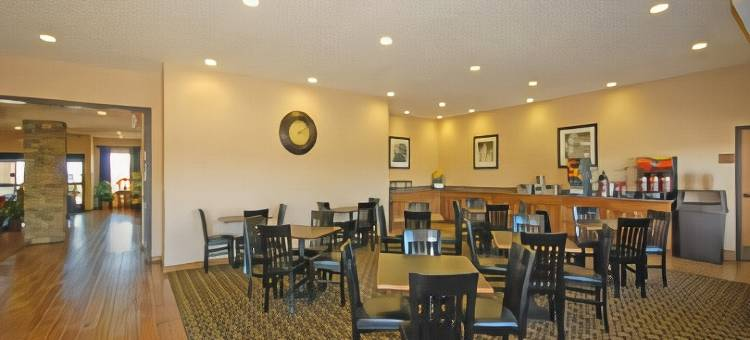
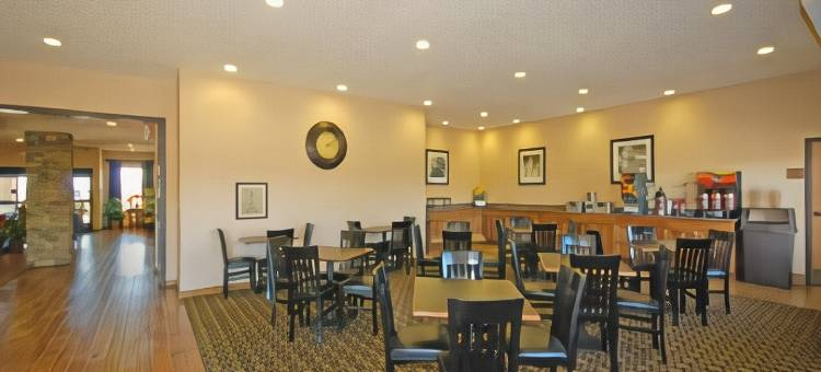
+ wall art (252, 200)
